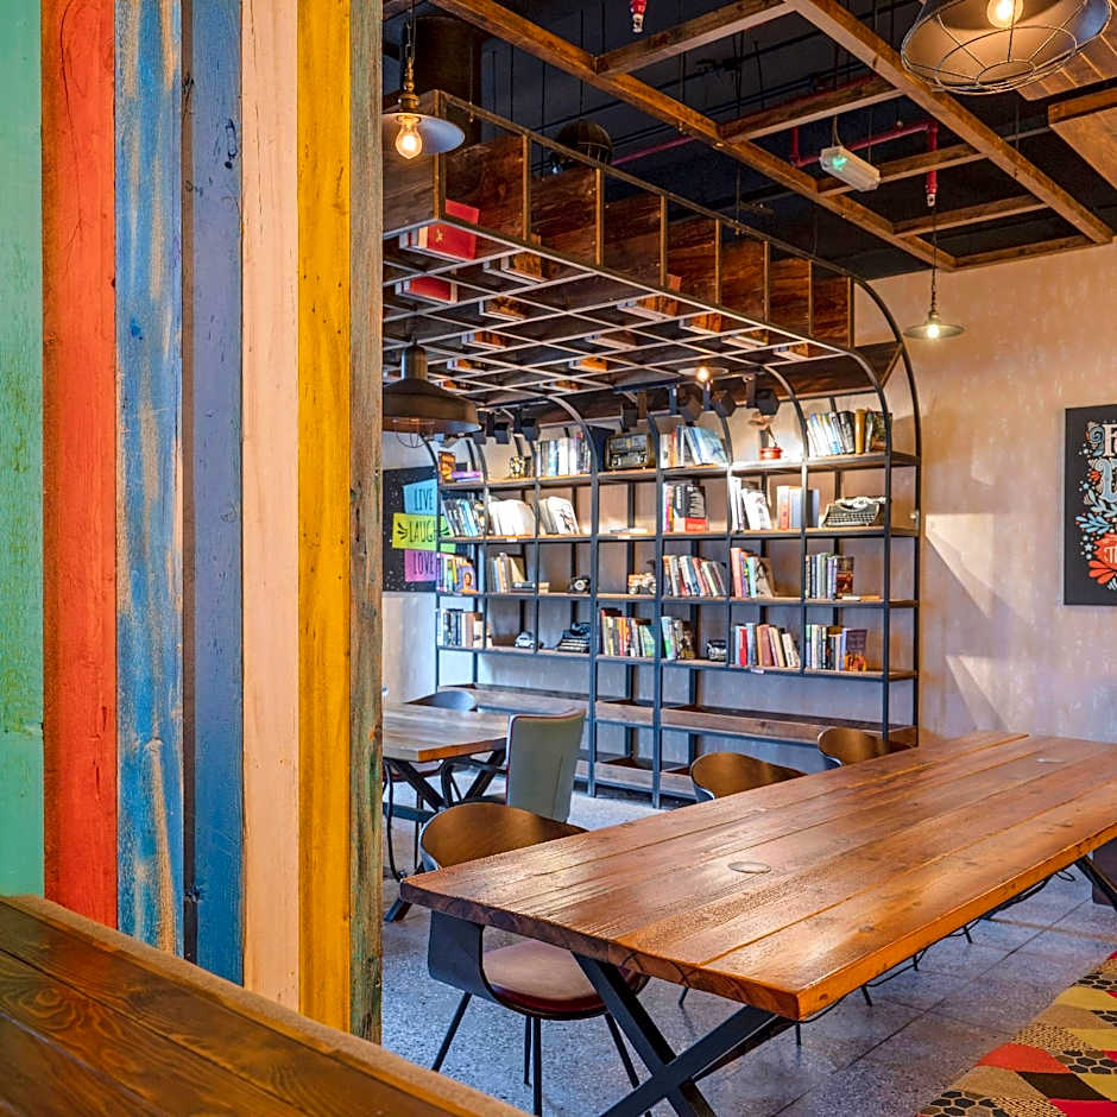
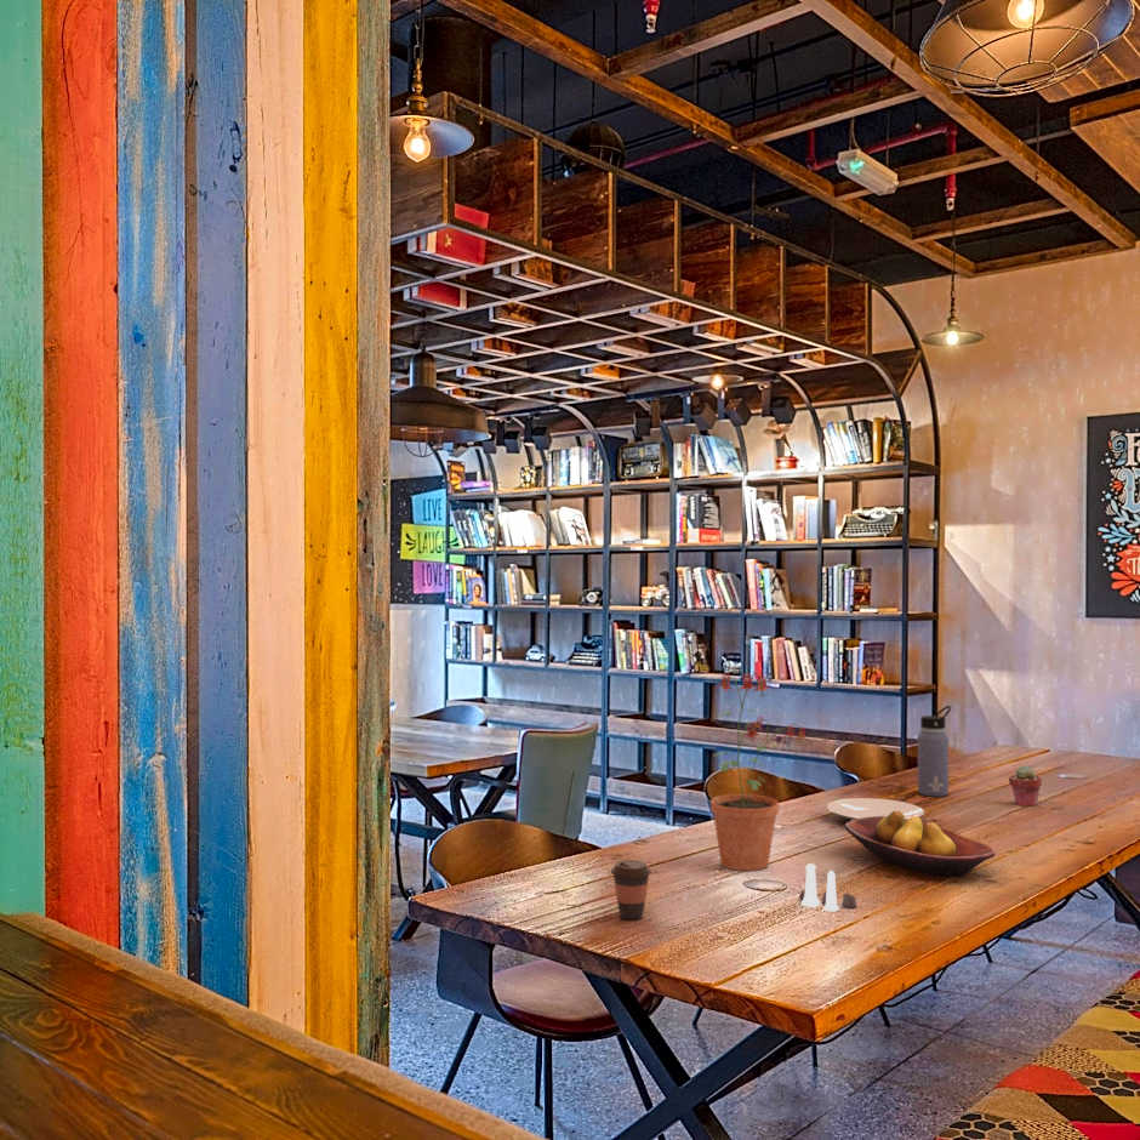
+ plate (874, 814)
+ salt and pepper shaker set (827, 883)
+ water bottle (934, 749)
+ coffee cup (631, 890)
+ potted plant (753, 766)
+ fruit bowl (916, 838)
+ potted succulent (1025, 785)
